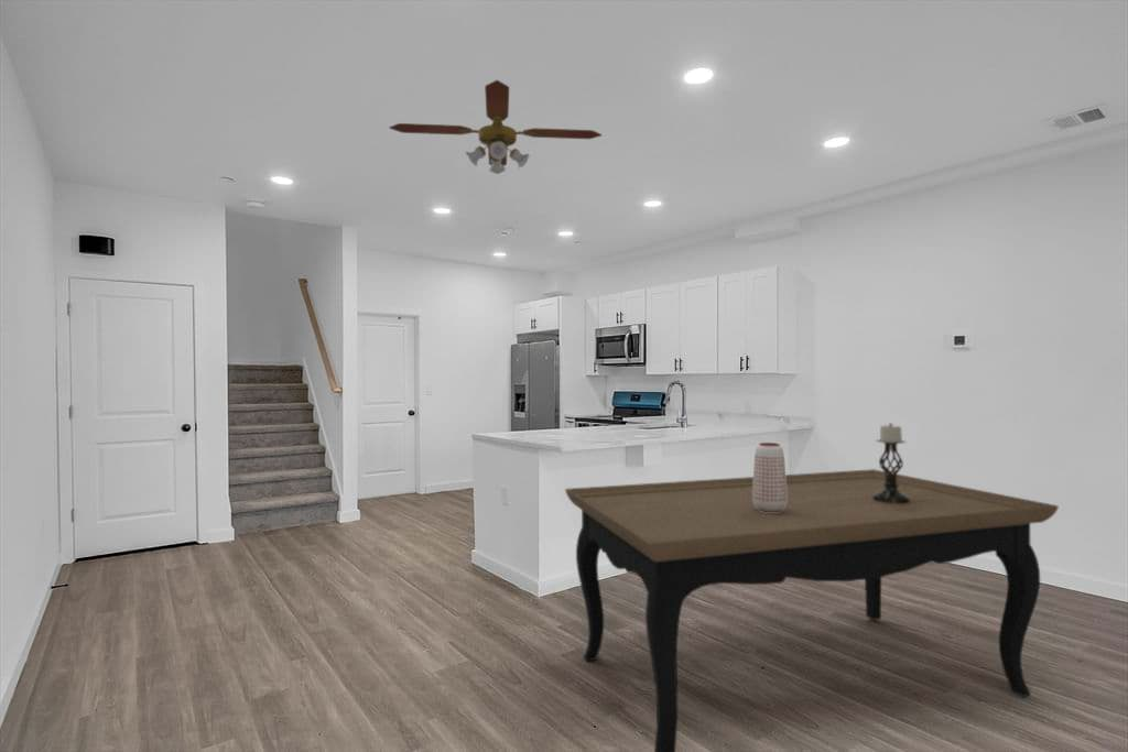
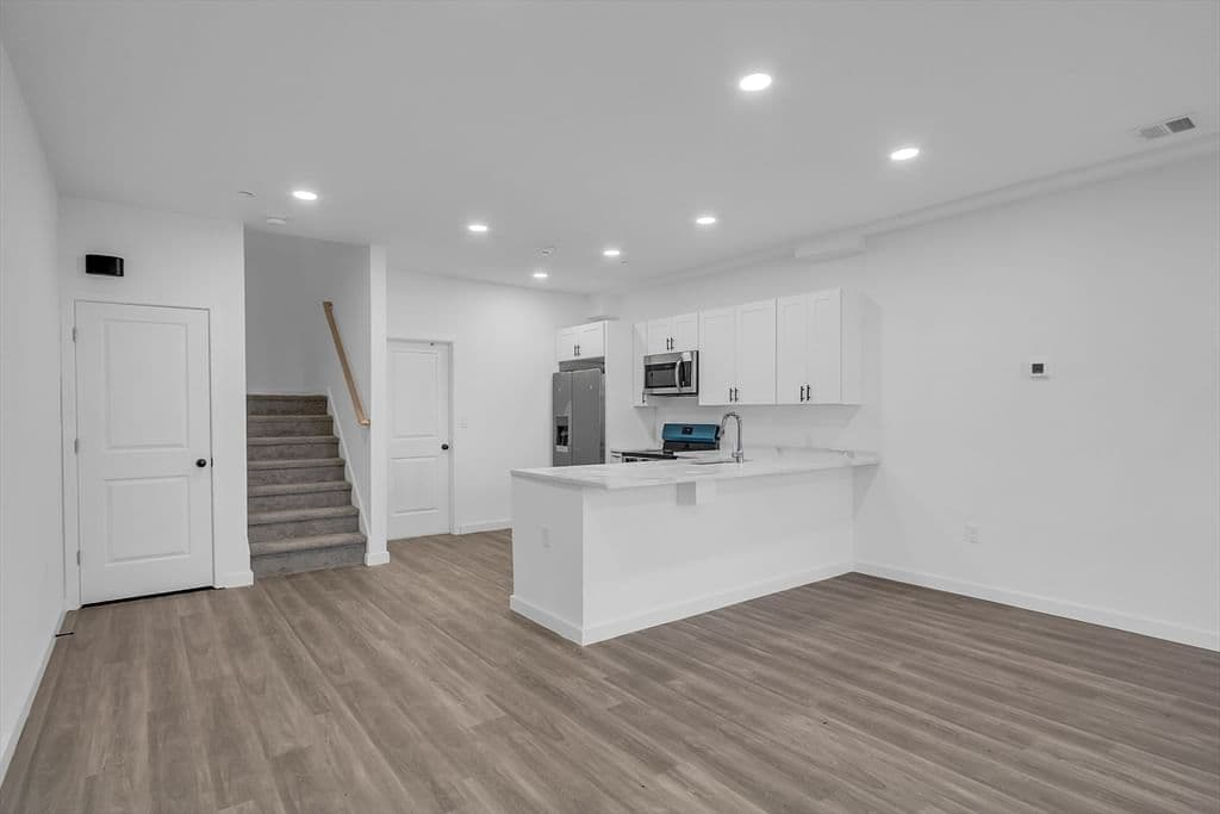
- candle holder (891, 461)
- dining table (795, 578)
- planter (769, 476)
- ceiling fan (497, 138)
